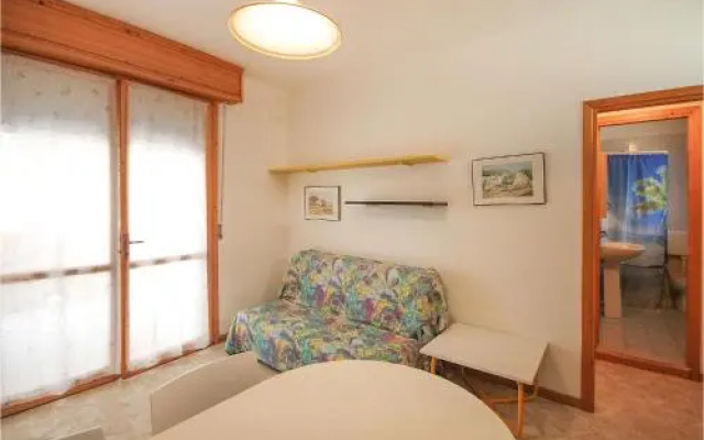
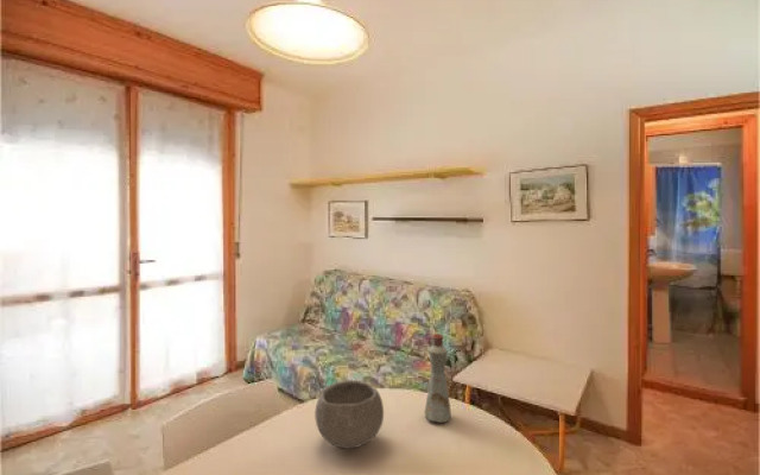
+ bowl (349, 417)
+ bottle (437, 375)
